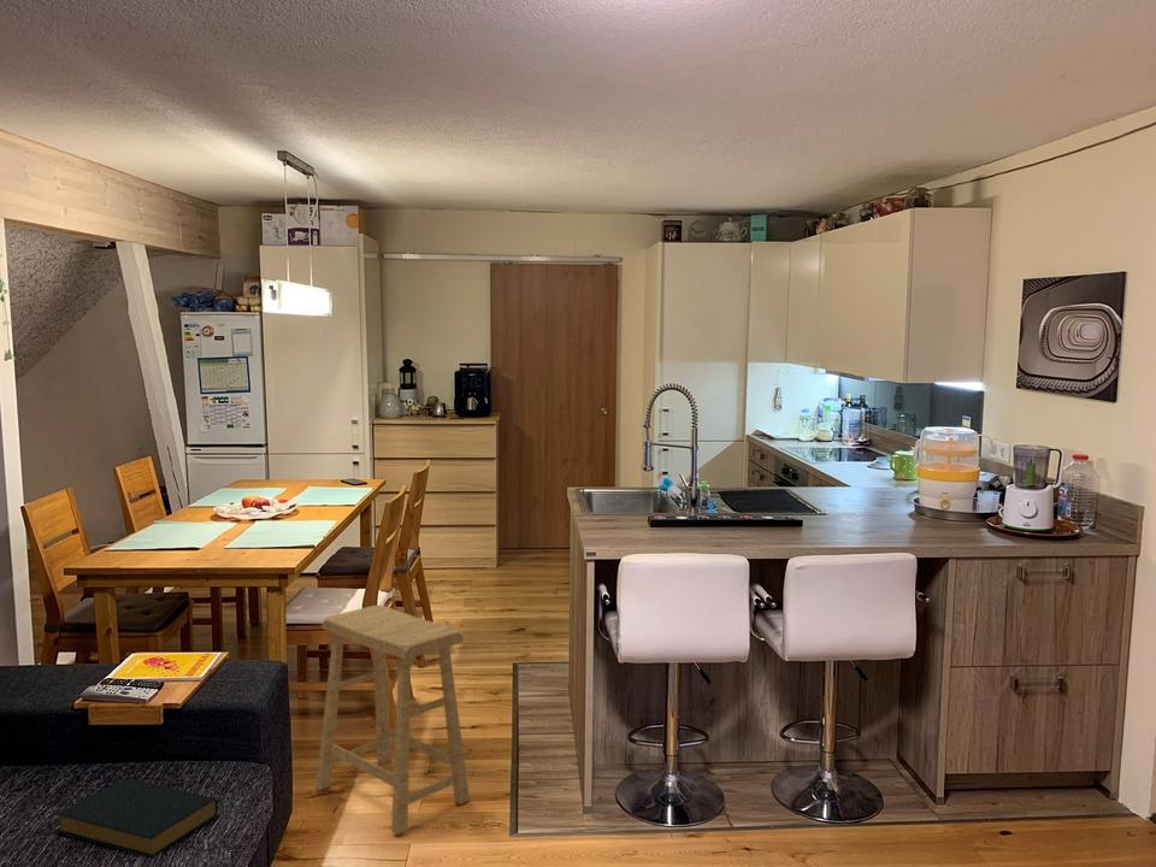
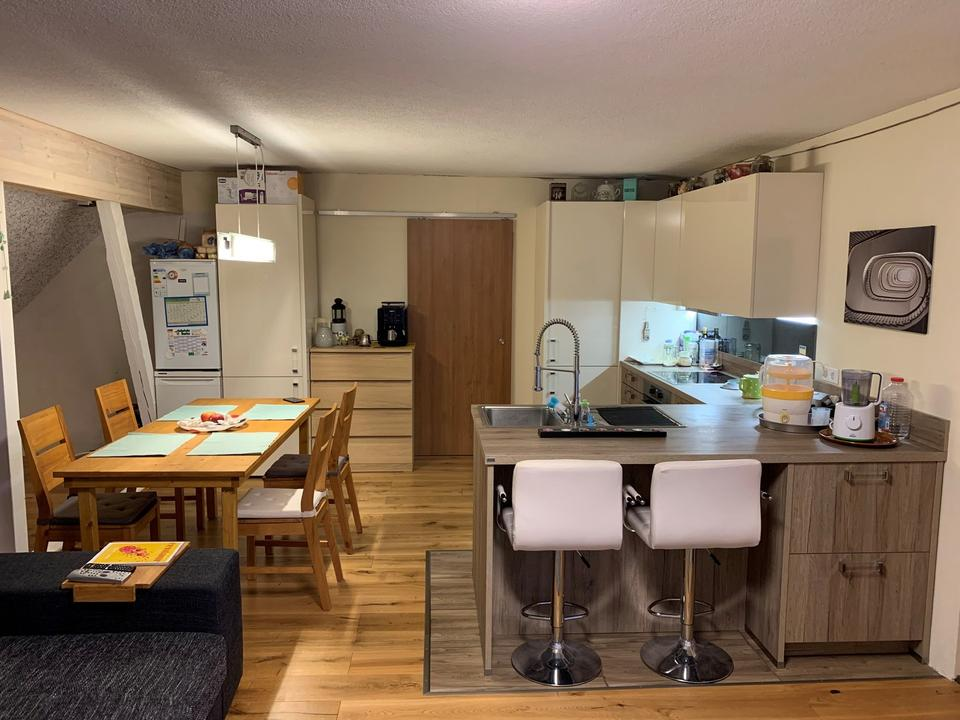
- stool (388, 709)
- hardback book (138, 814)
